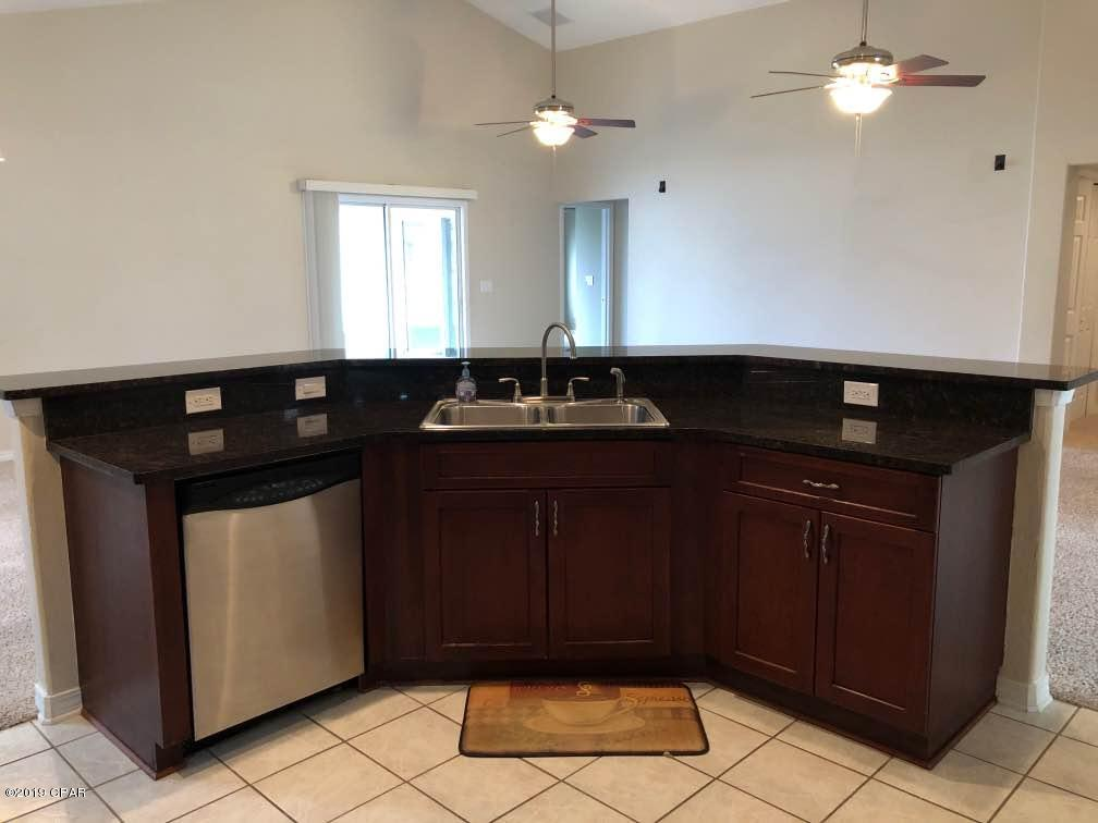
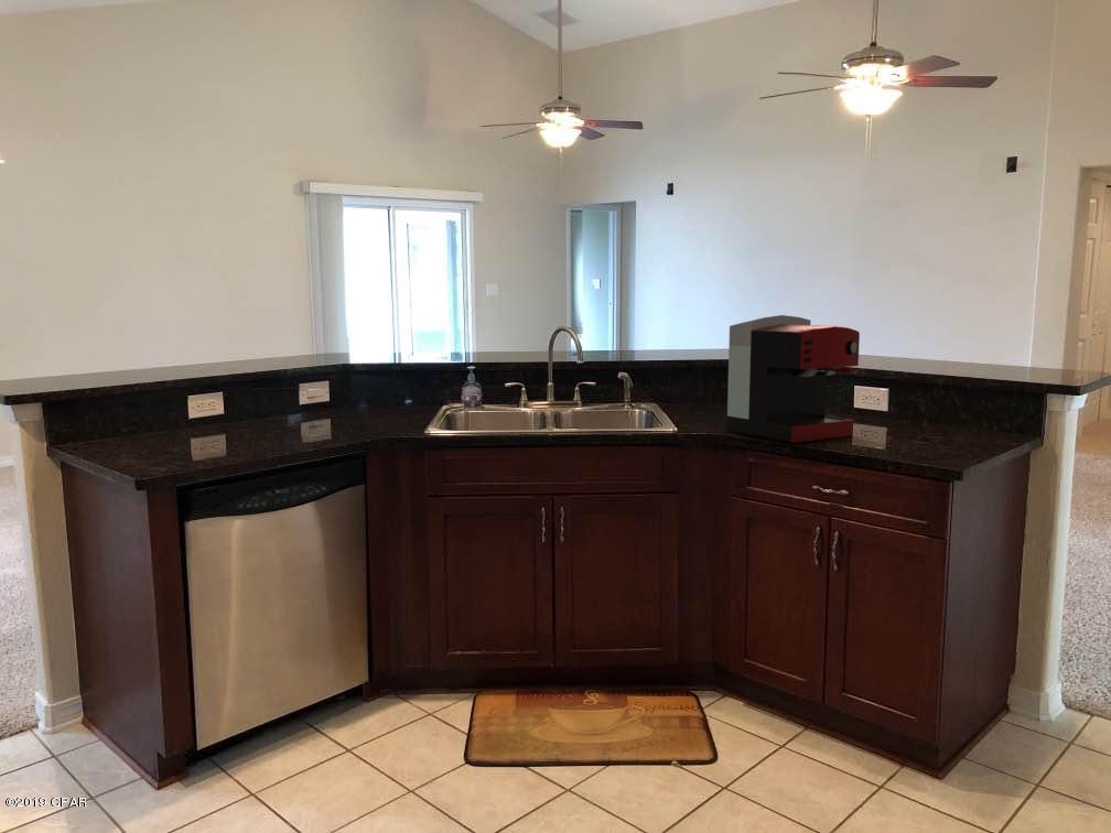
+ coffee maker (801, 375)
